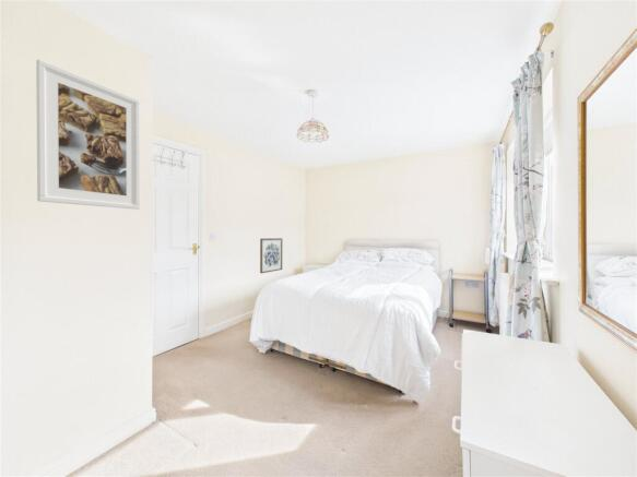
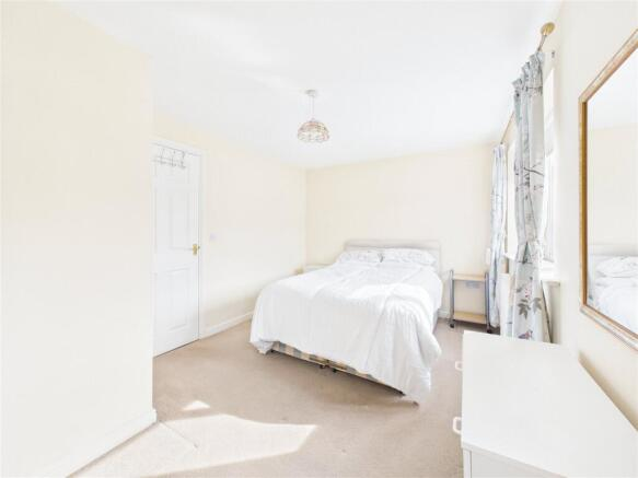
- wall art (271, 254)
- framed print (94, 144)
